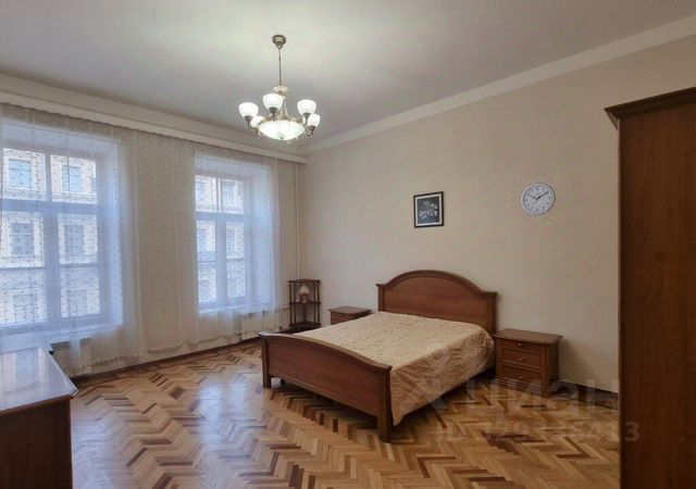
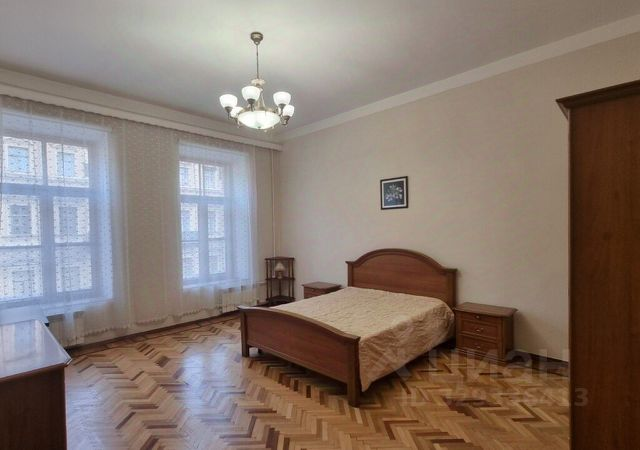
- wall clock (537, 199)
